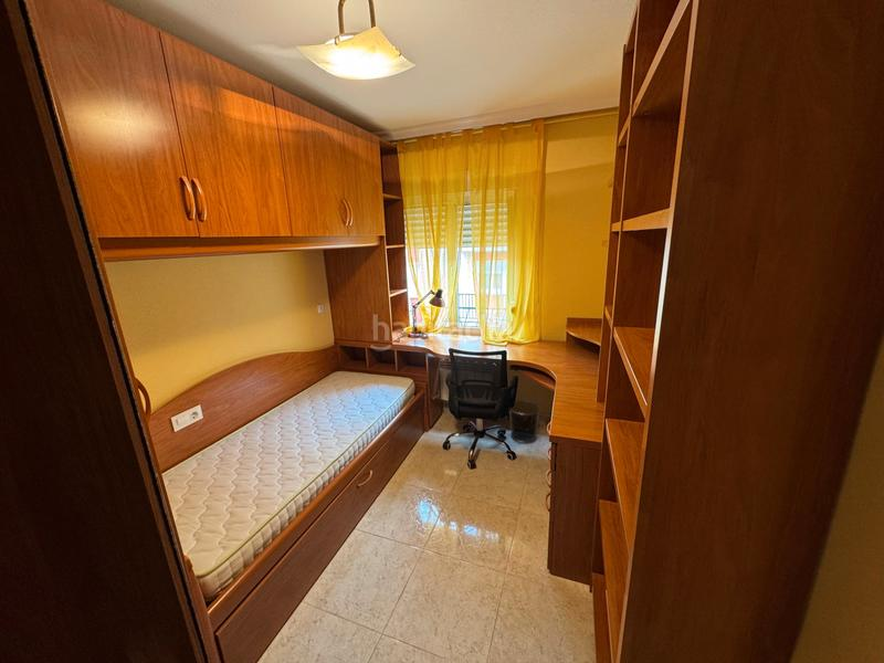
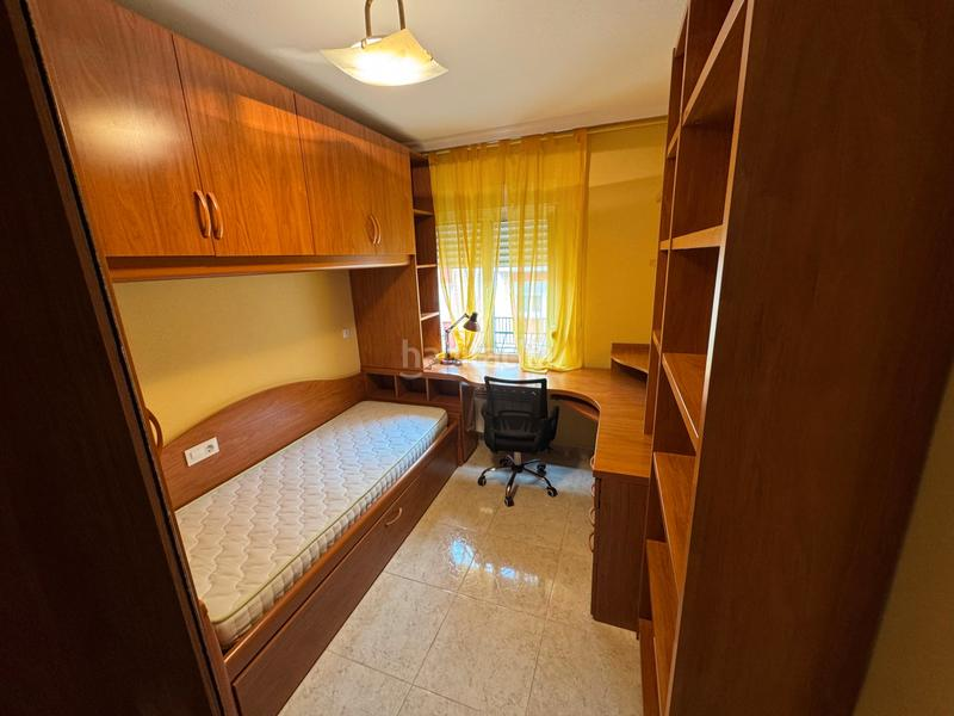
- waste bin (524, 421)
